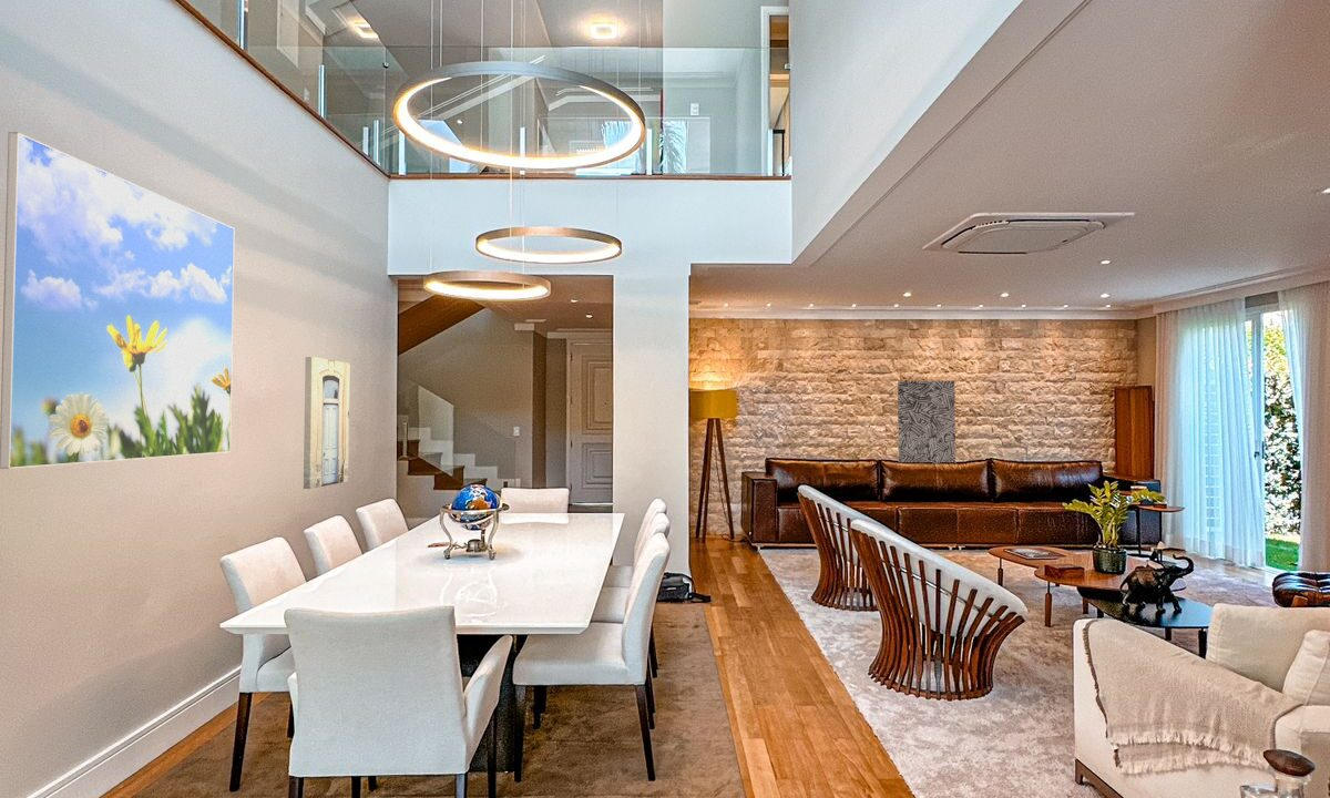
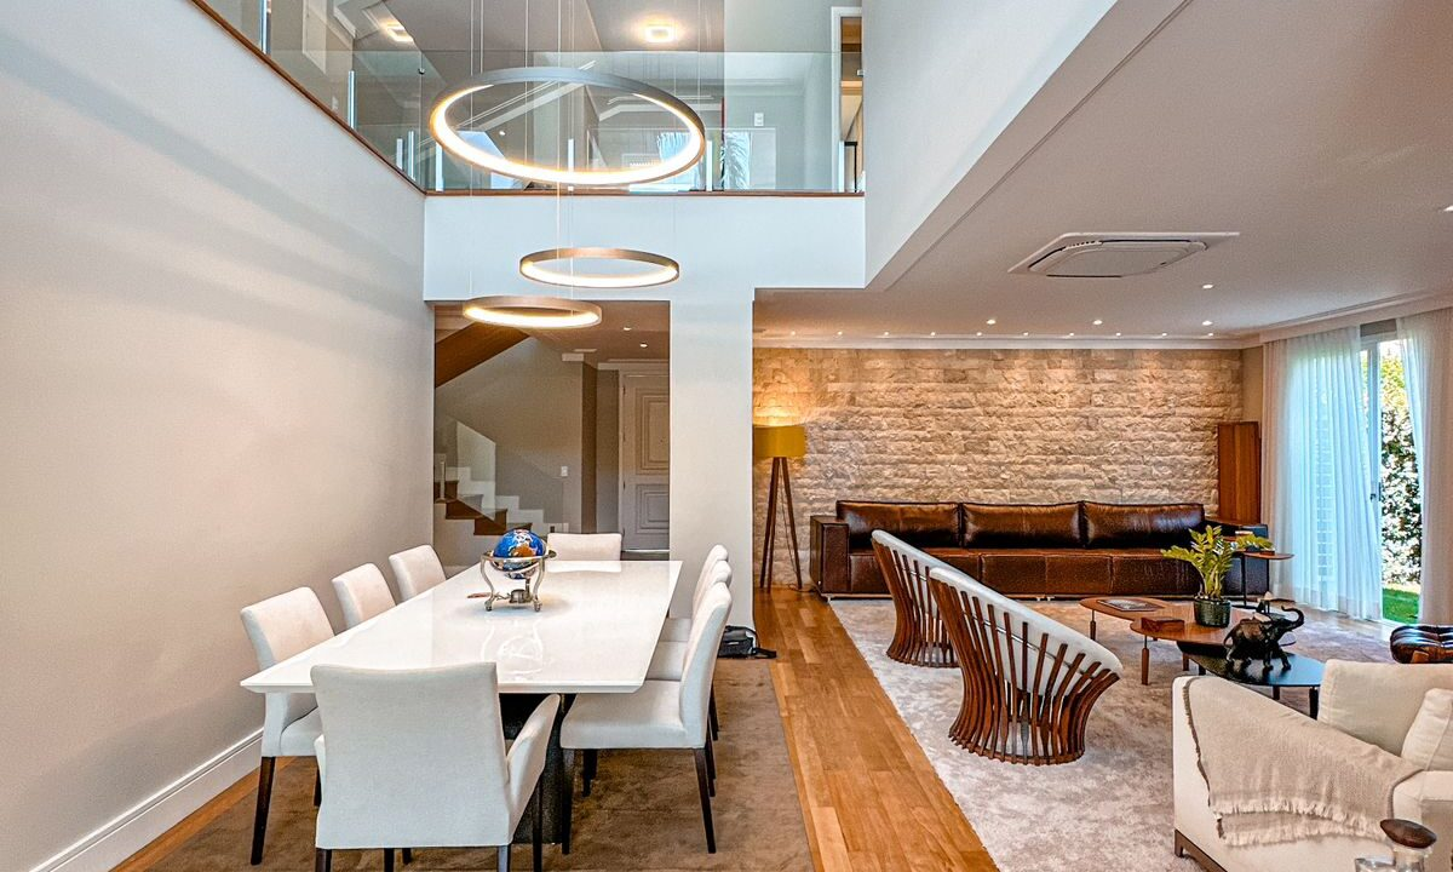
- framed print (141, 324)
- wall art (327, 422)
- wall art (927, 422)
